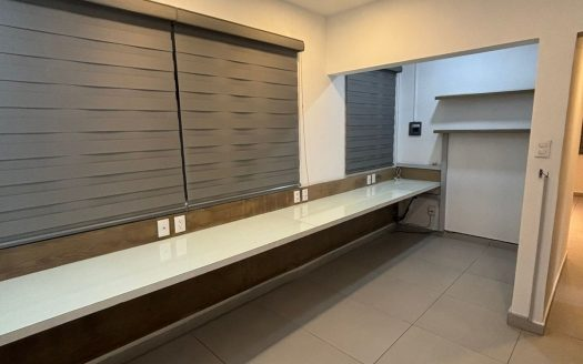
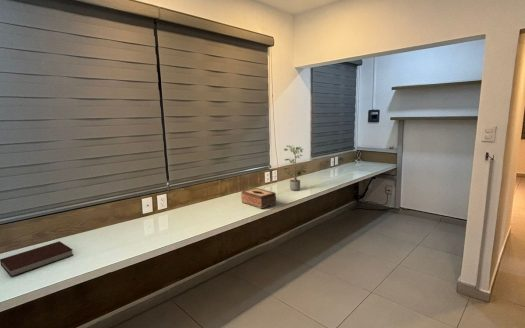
+ notebook (37, 257)
+ potted plant (295, 166)
+ tissue box (258, 197)
